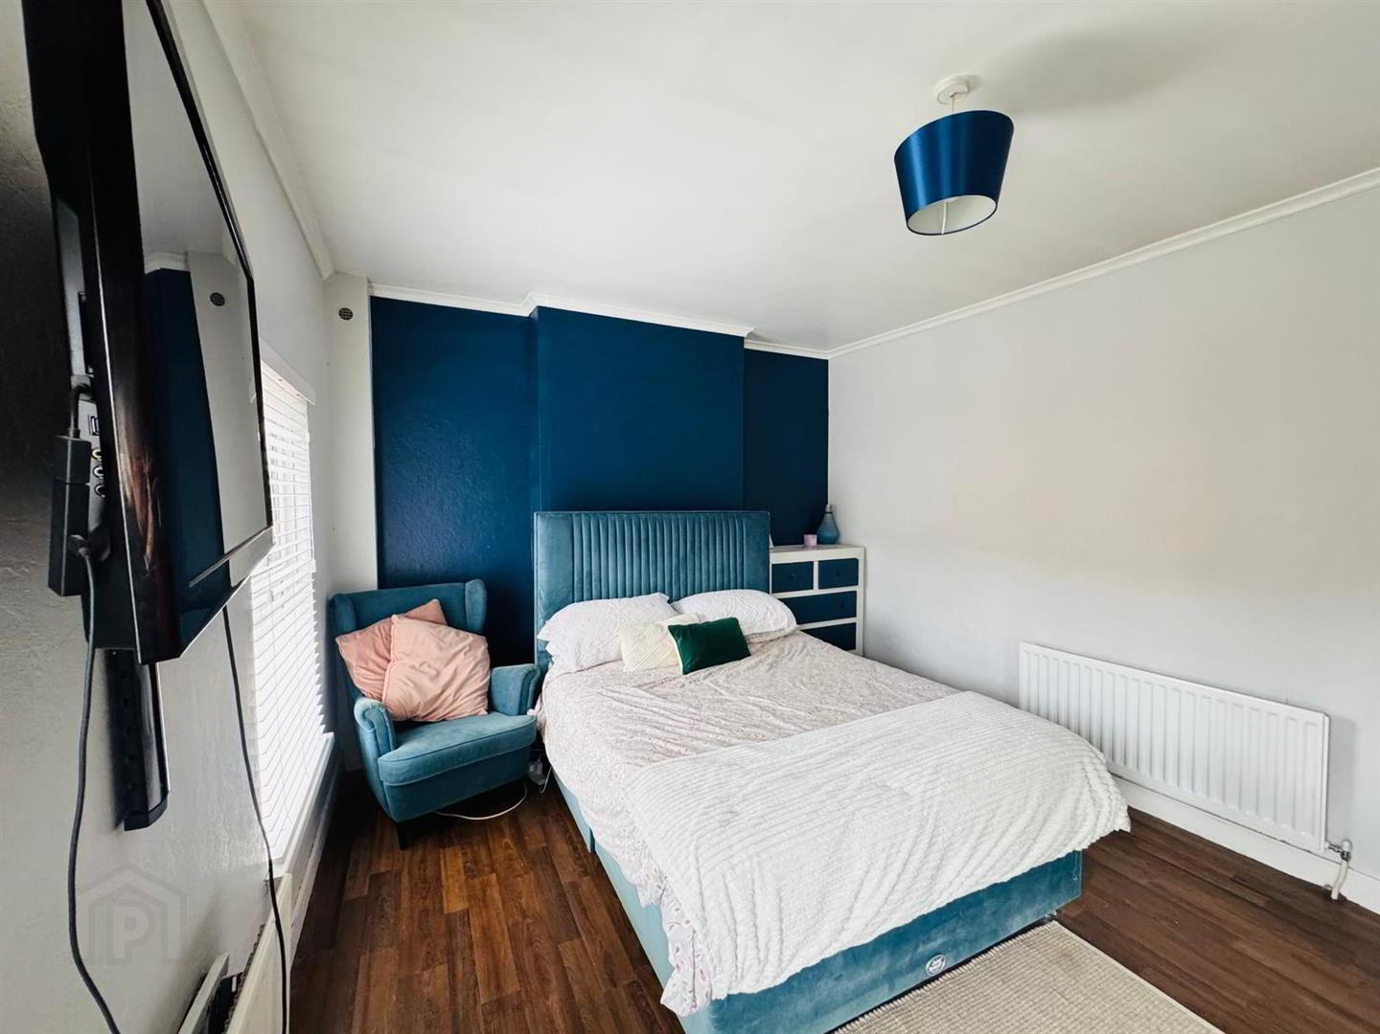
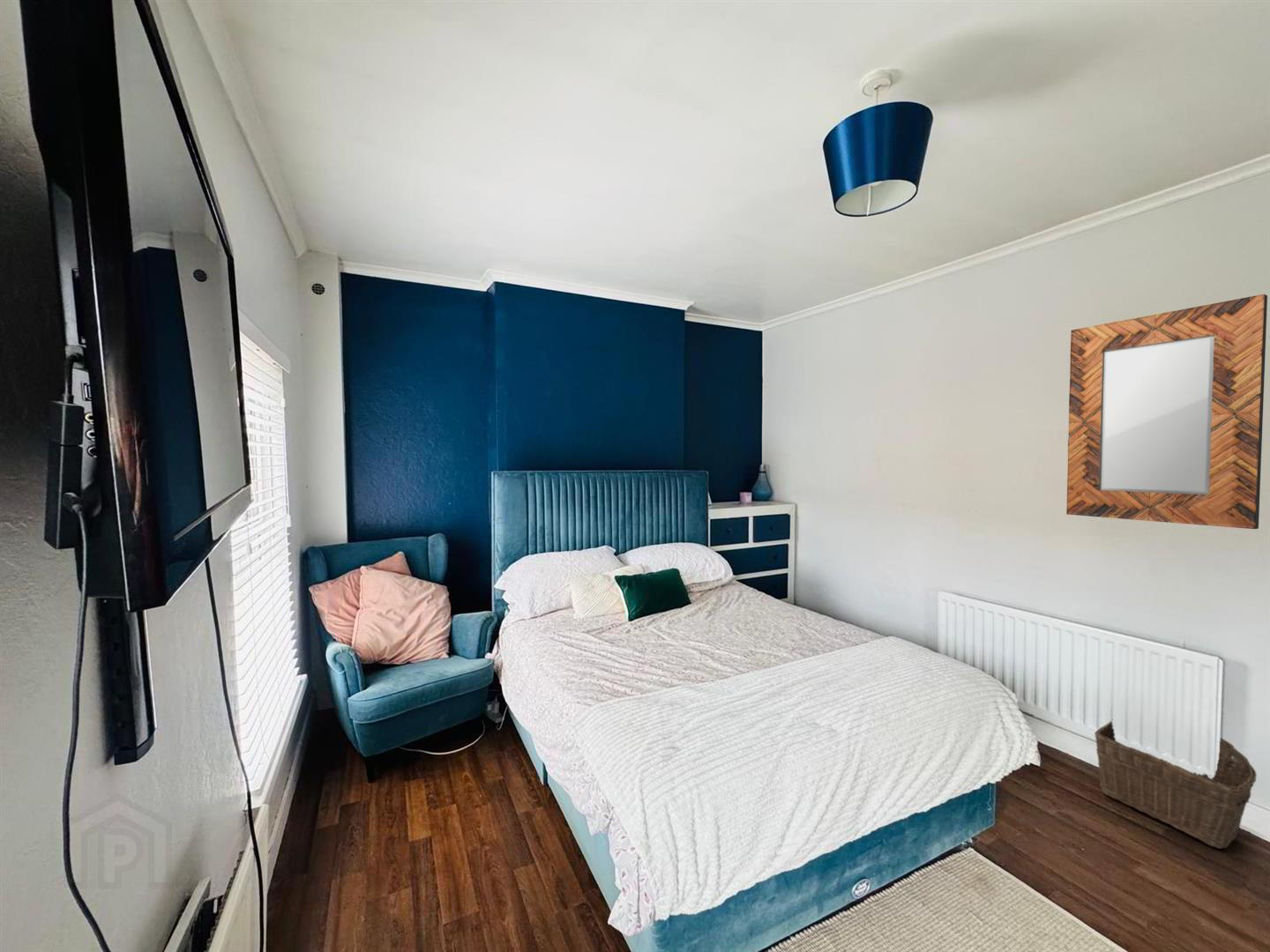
+ home mirror (1154, 418)
+ wicker basket (1169, 770)
